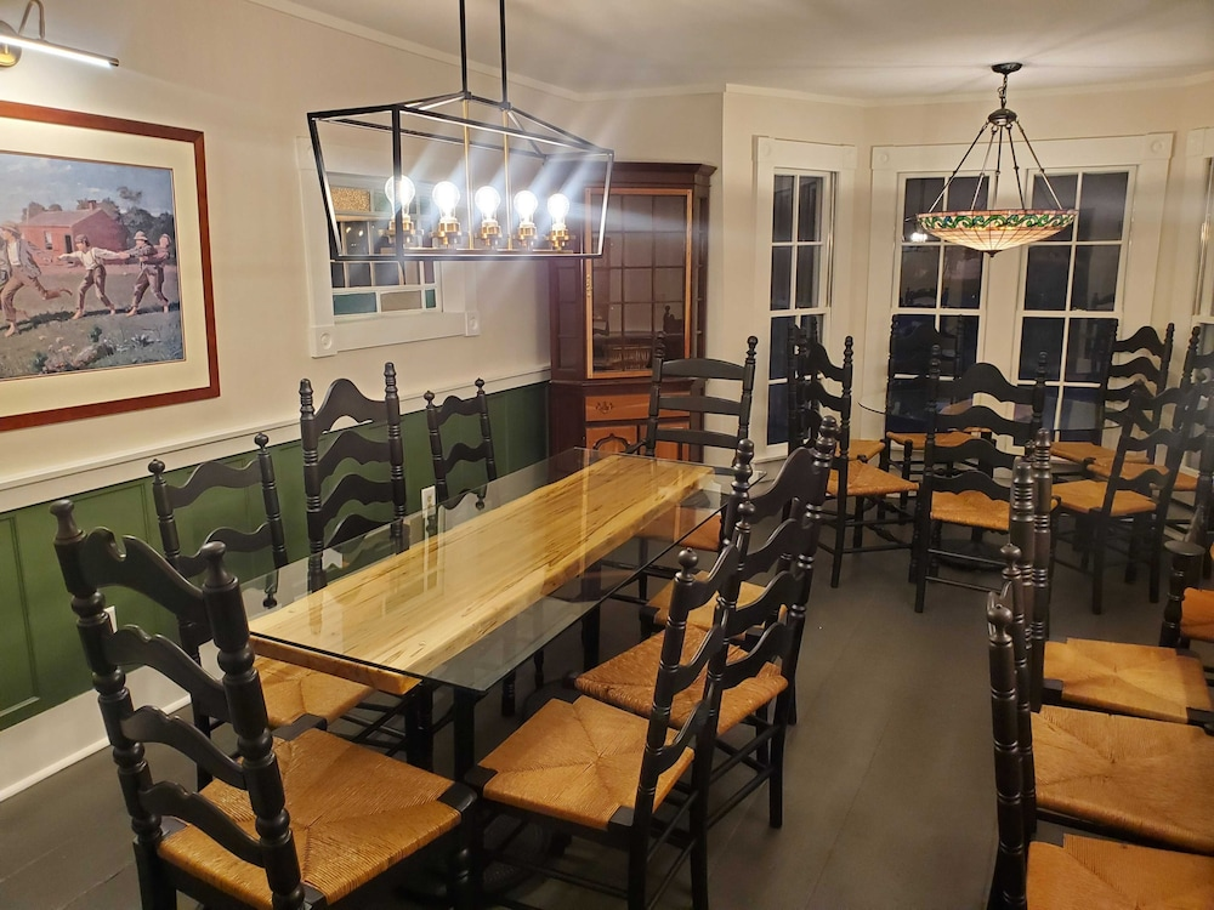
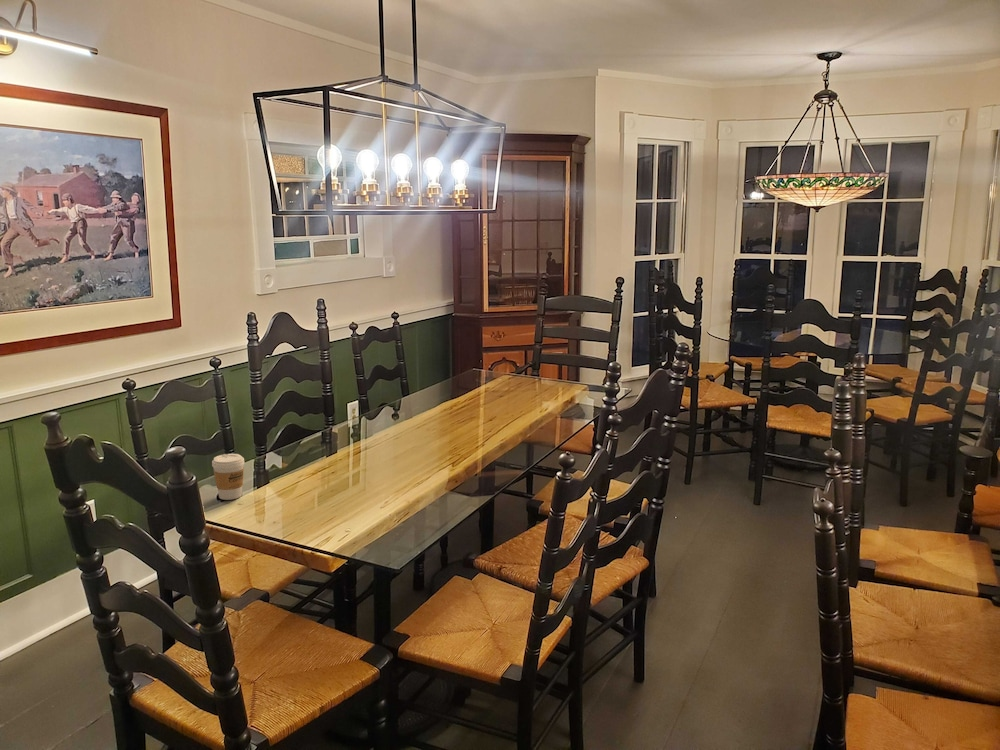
+ coffee cup (229, 476)
